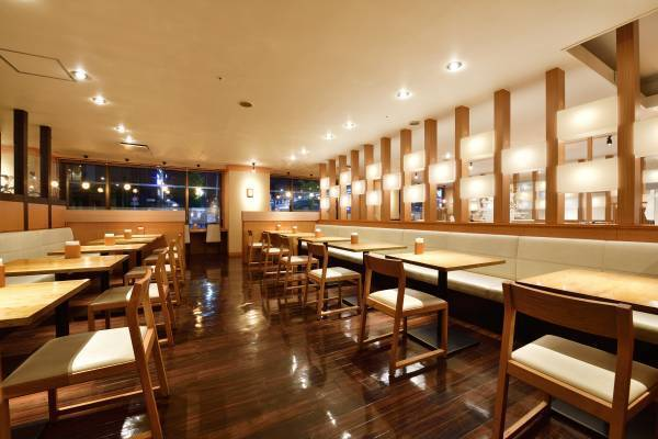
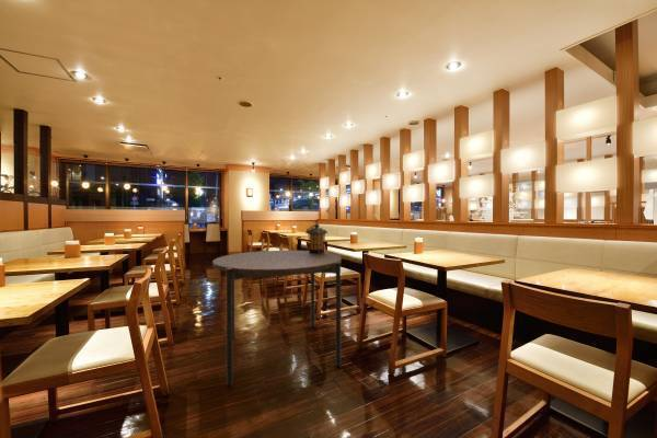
+ lantern (315, 238)
+ dining table (279, 275)
